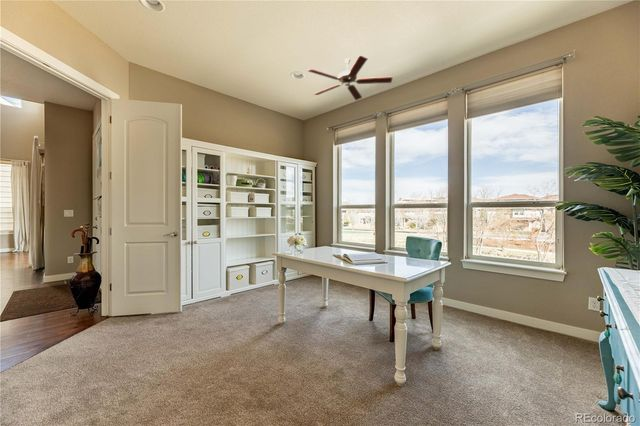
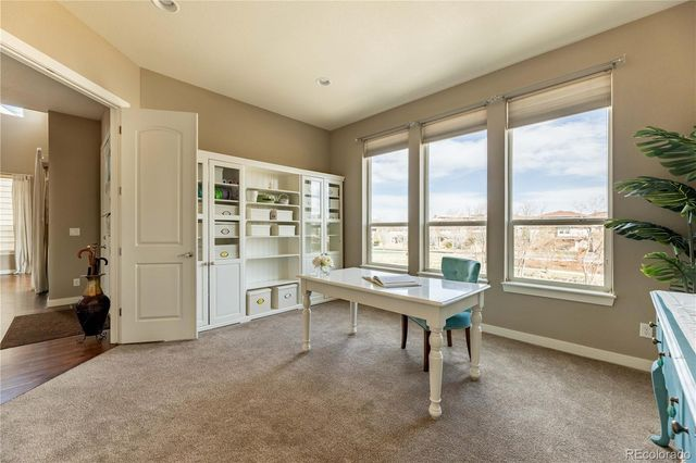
- ceiling fan (350, 72)
